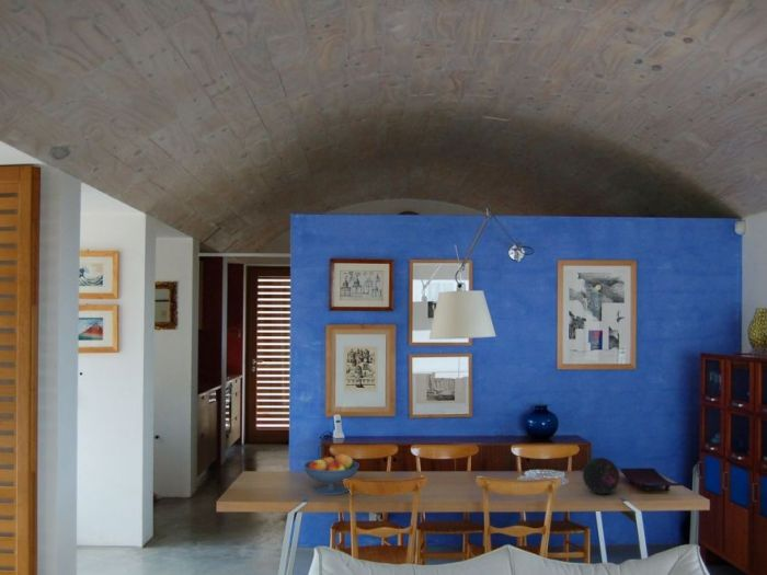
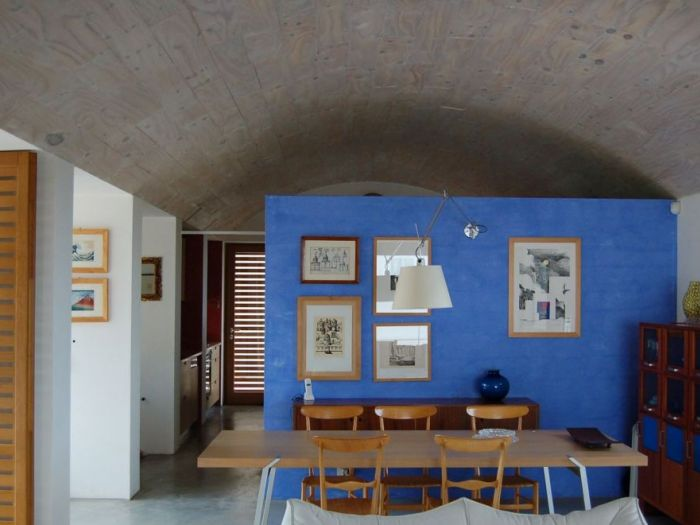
- decorative orb (600, 475)
- fruit bowl (331, 472)
